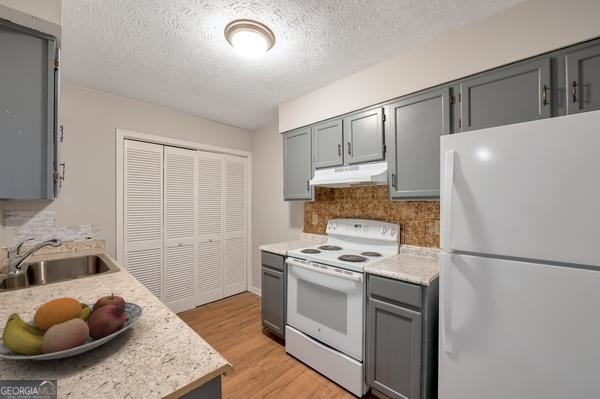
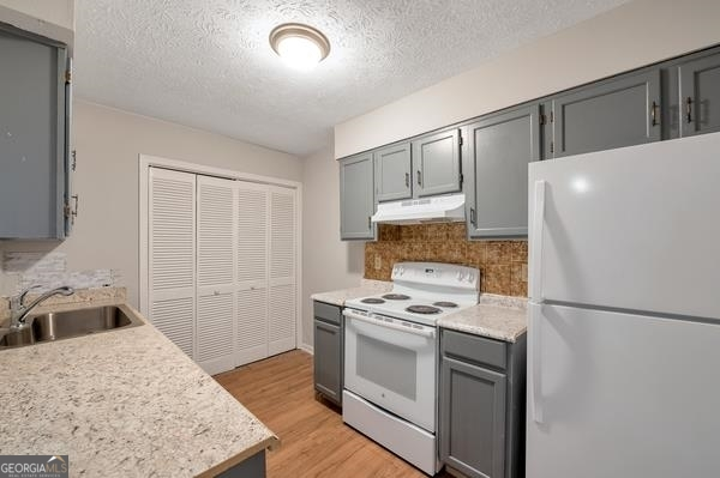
- fruit bowl (78, 319)
